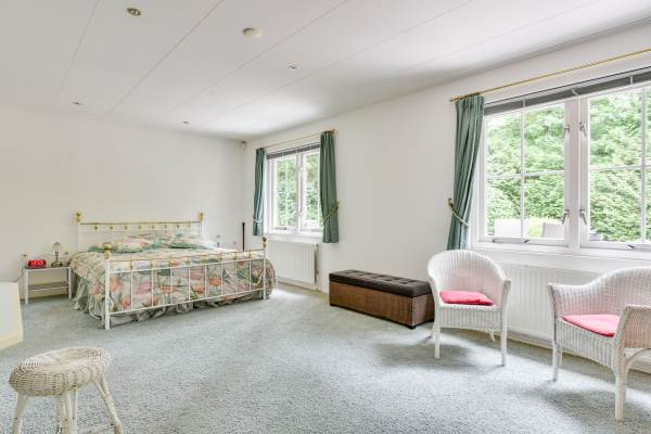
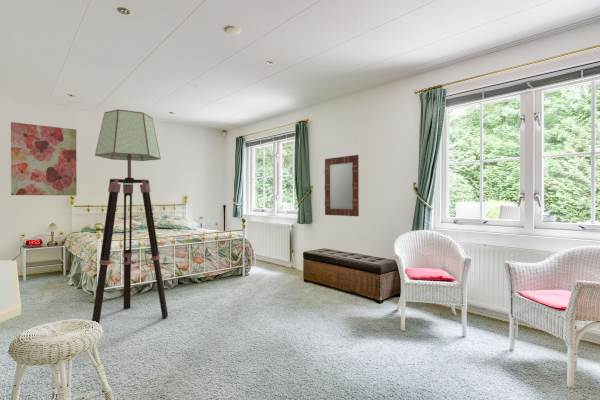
+ wall art (45, 160)
+ home mirror (340, 186)
+ floor lamp (130, 215)
